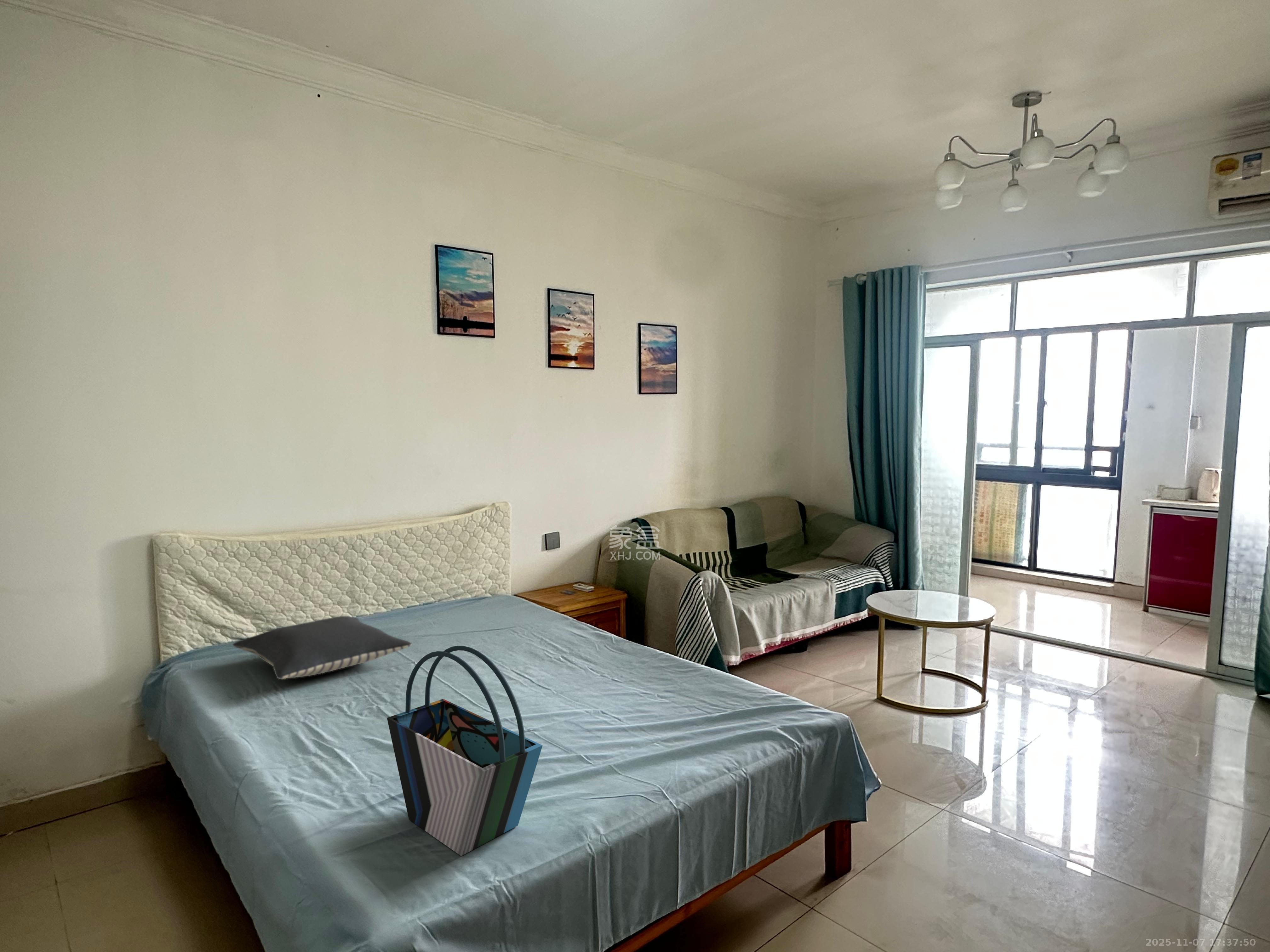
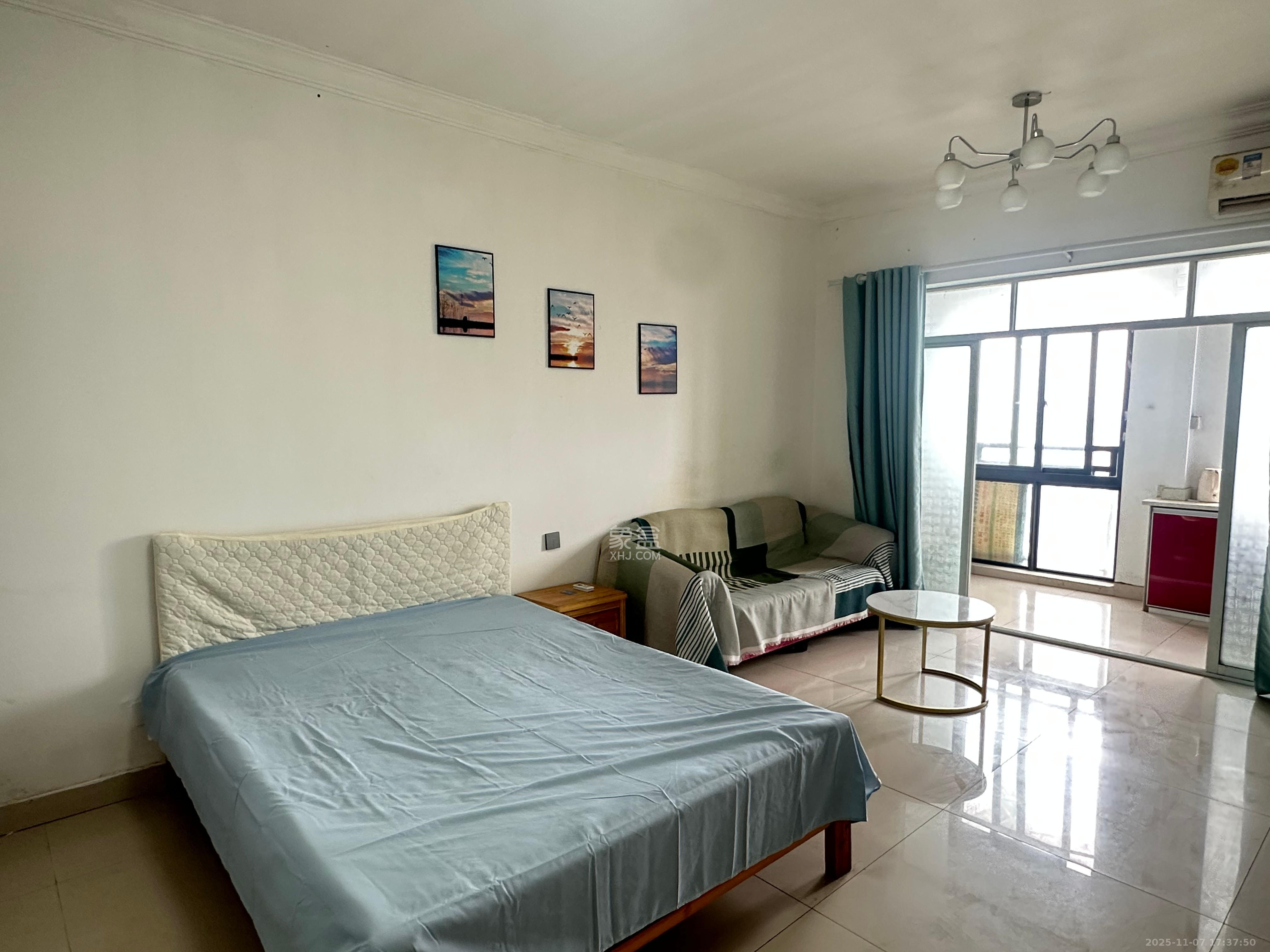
- pillow (323, 644)
- tote bag (461, 737)
